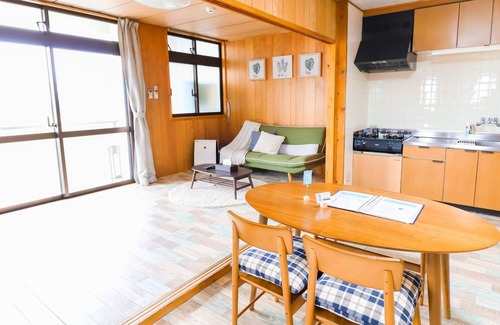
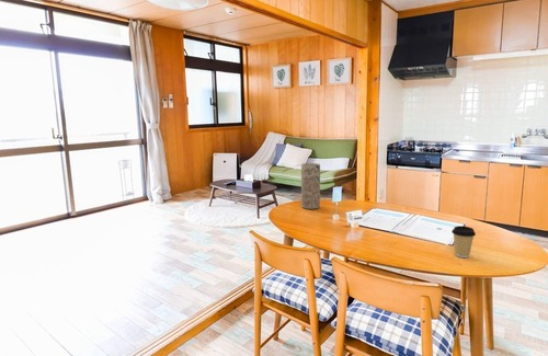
+ vase (310, 185)
+ coffee cup (463, 242)
